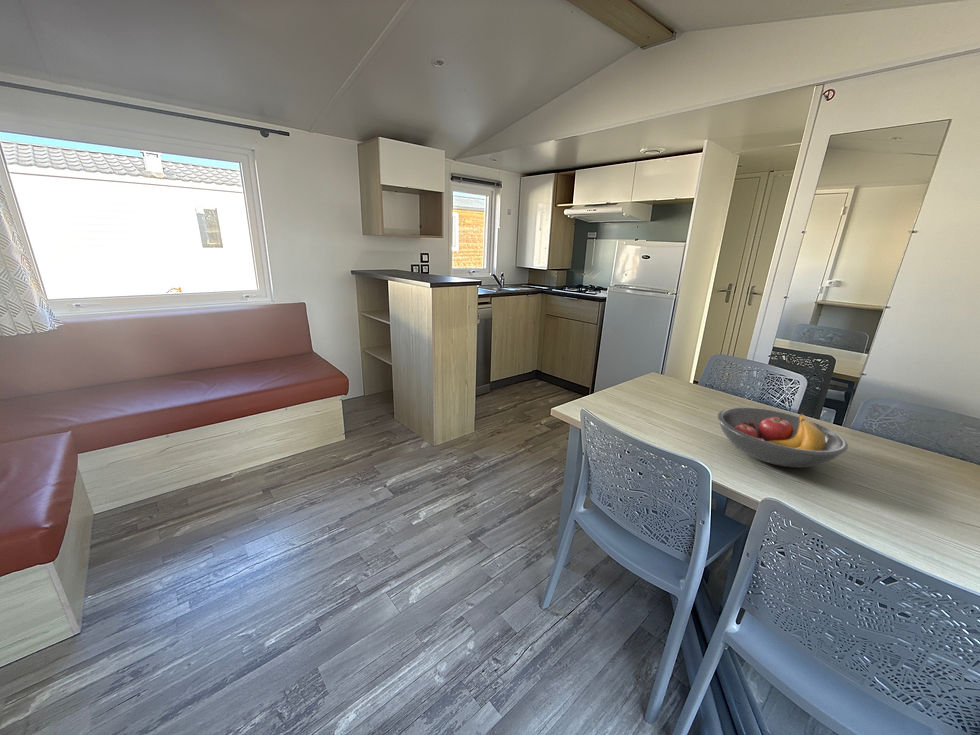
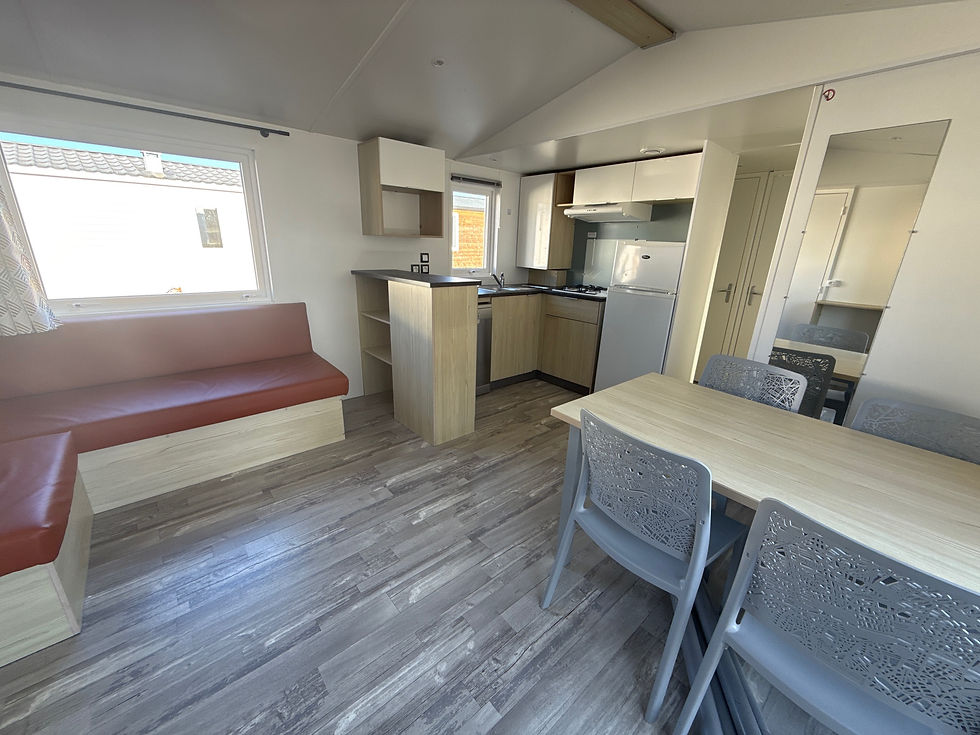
- fruit bowl (775, 437)
